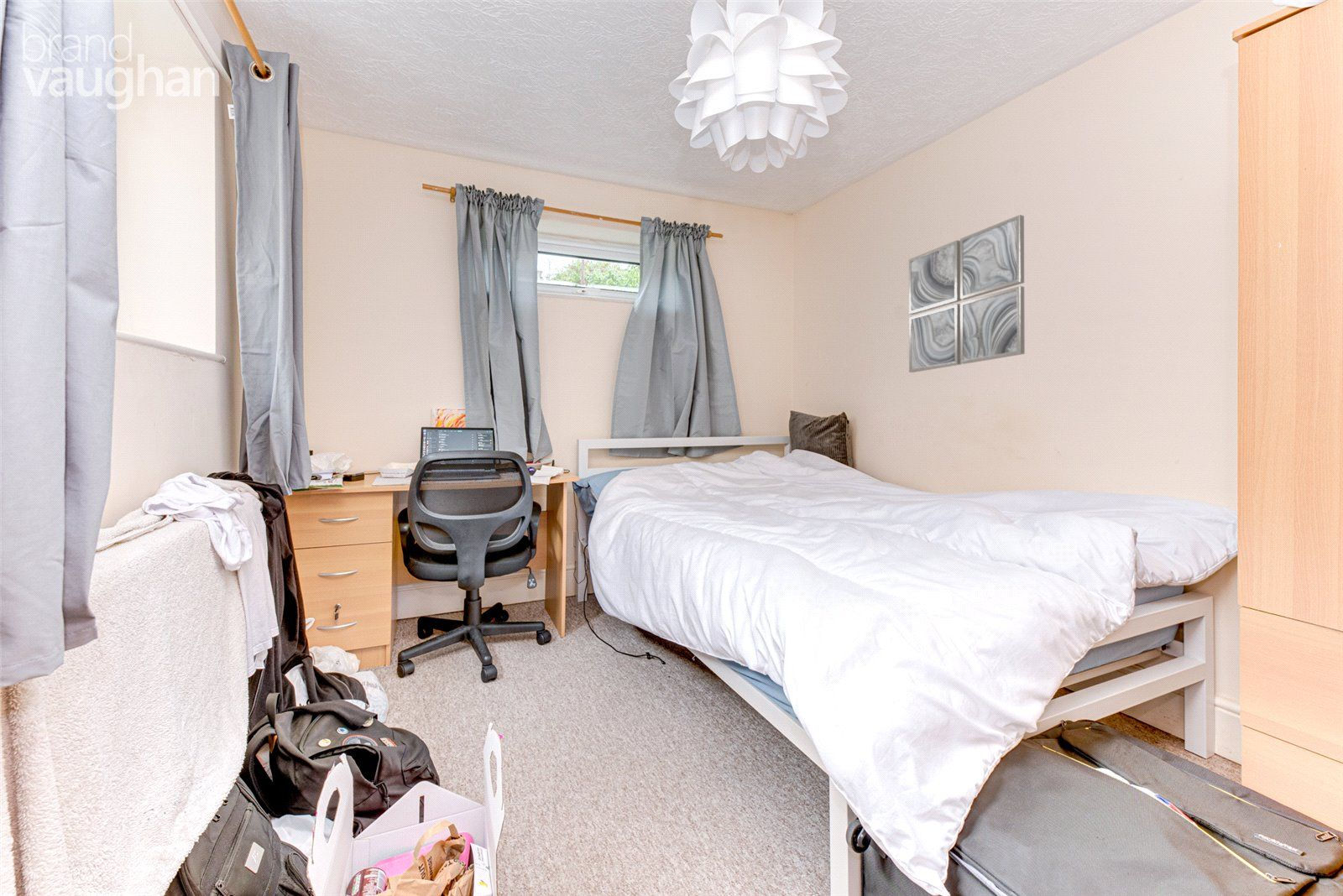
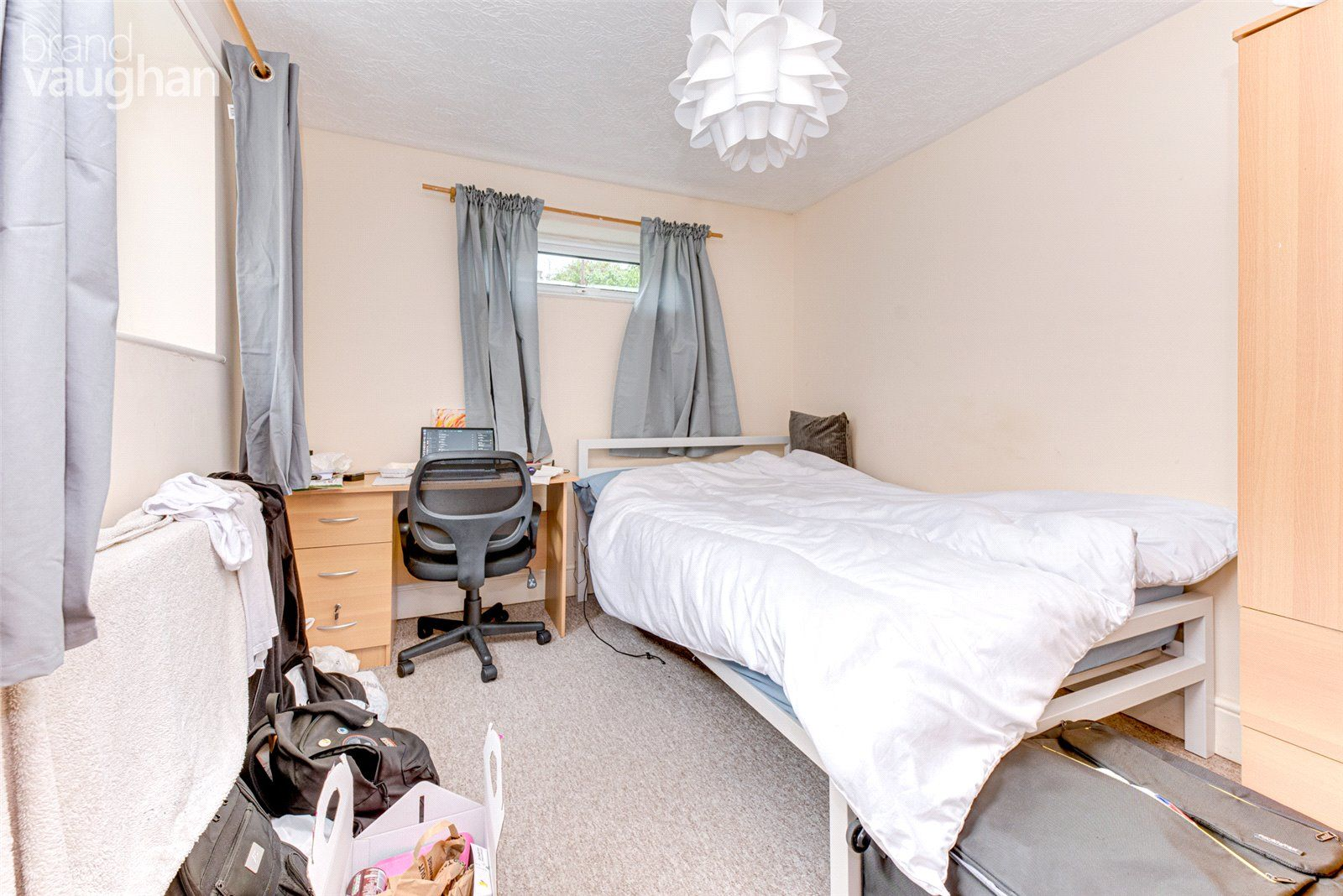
- wall art (960, 300)
